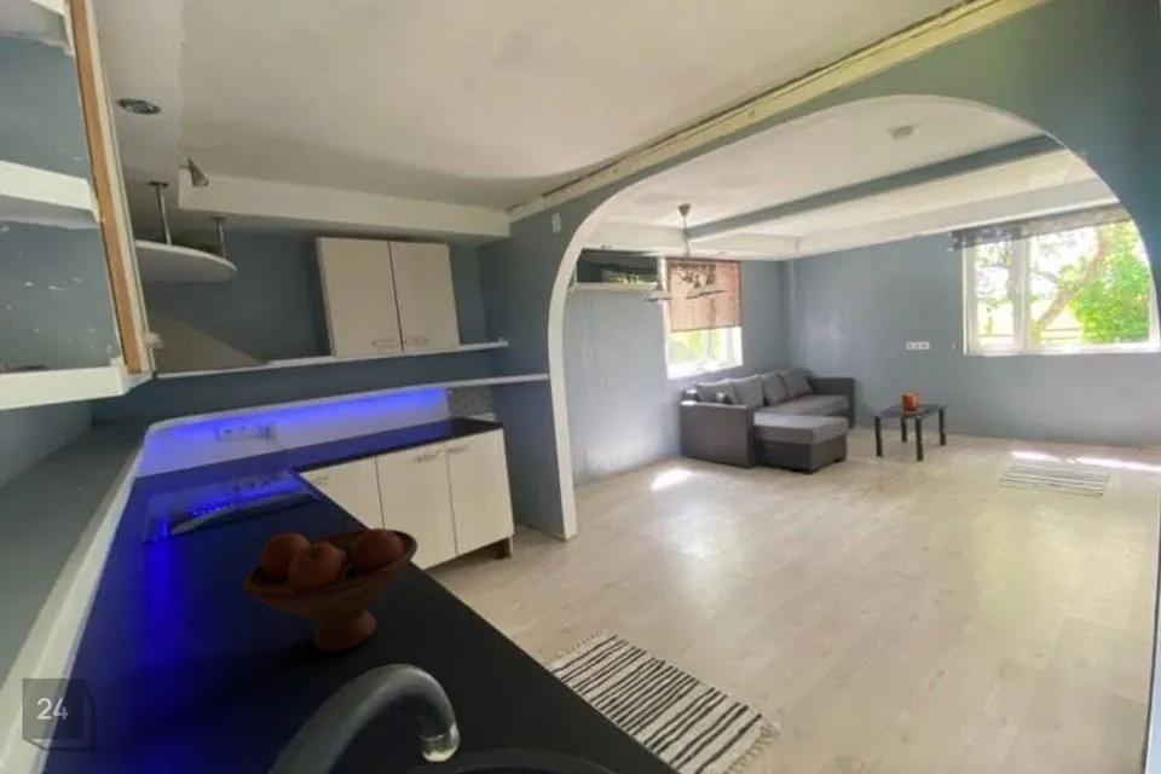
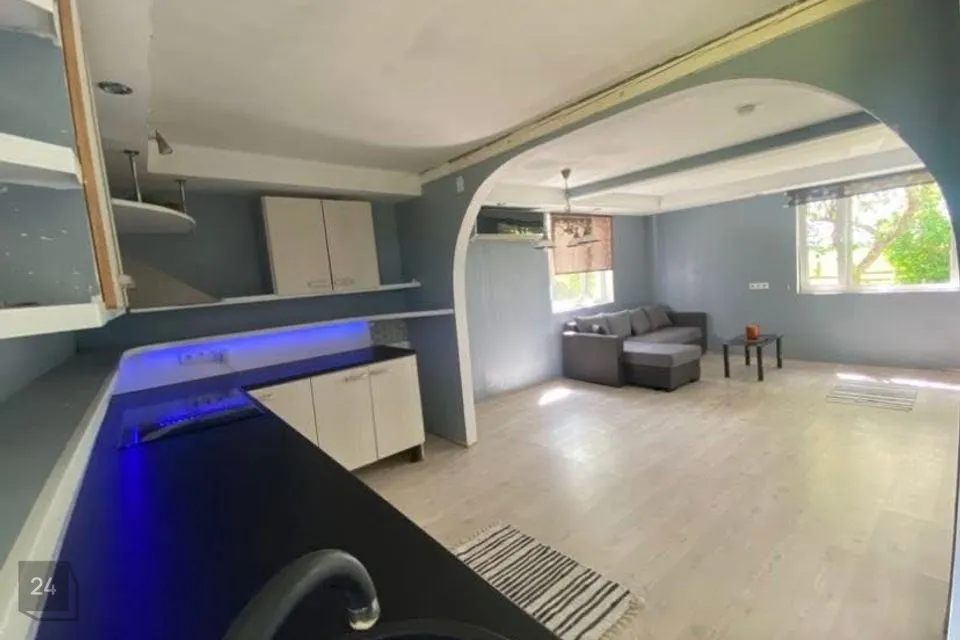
- fruit bowl (339, 580)
